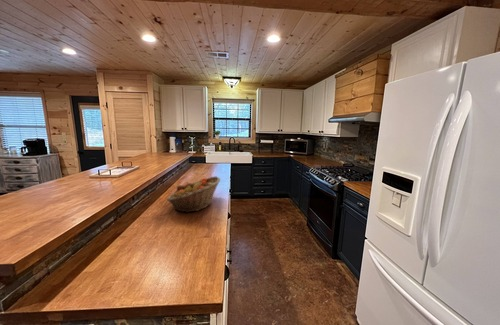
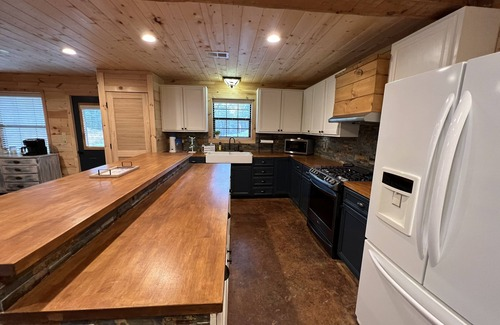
- fruit basket (195, 191)
